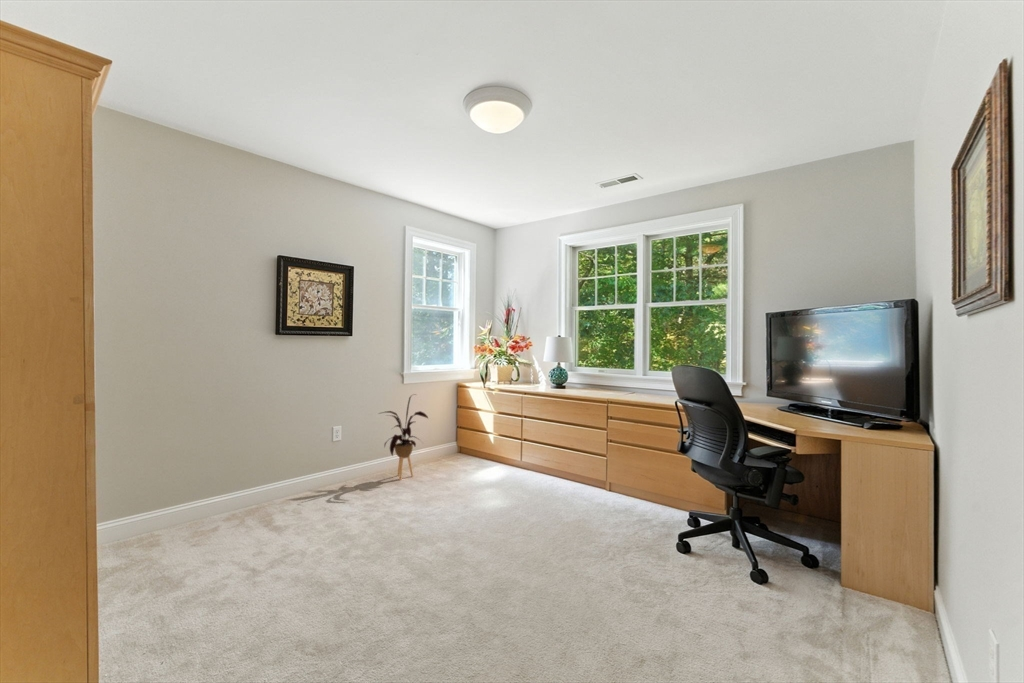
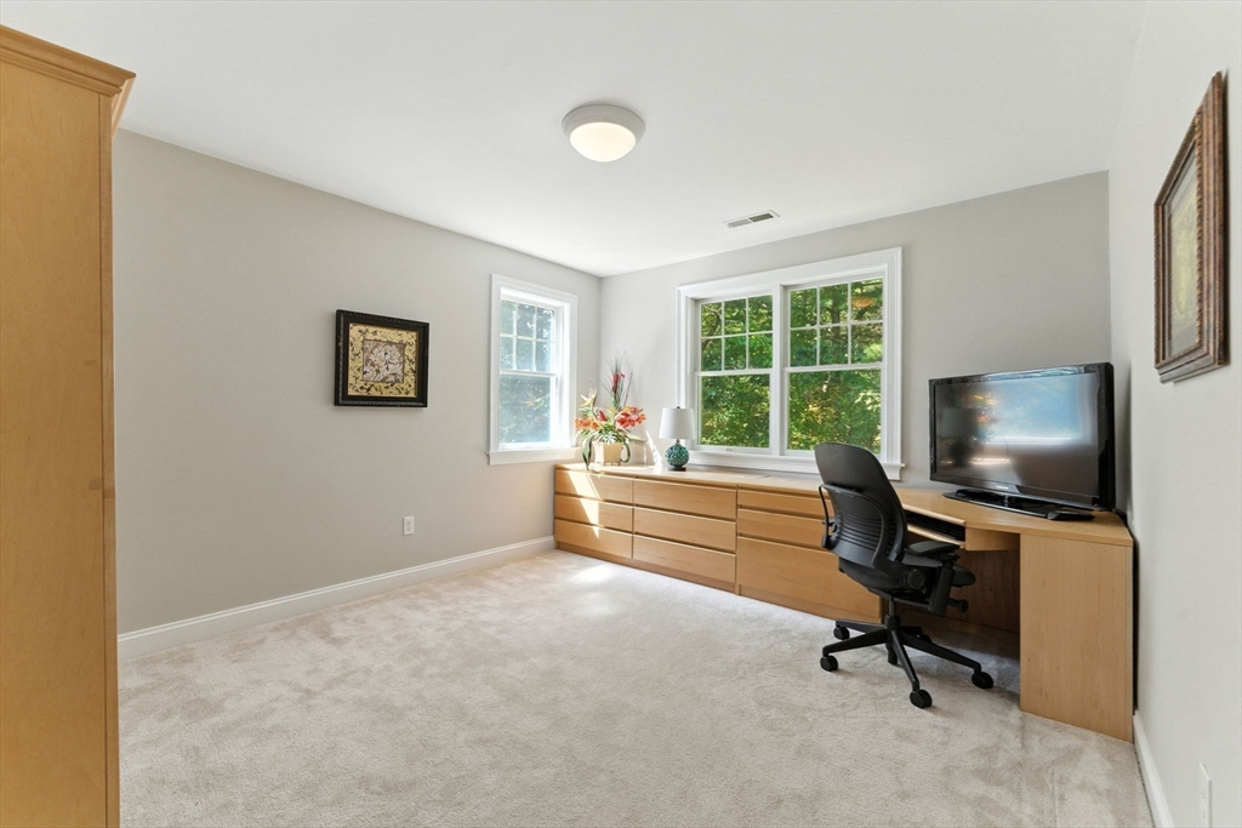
- house plant (401, 436)
